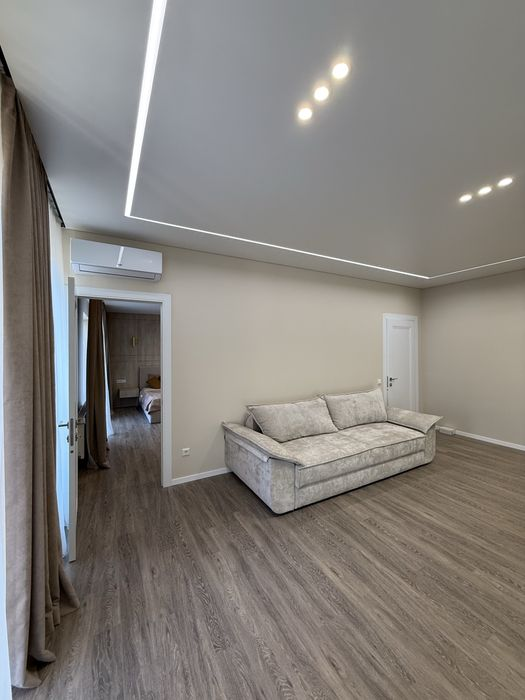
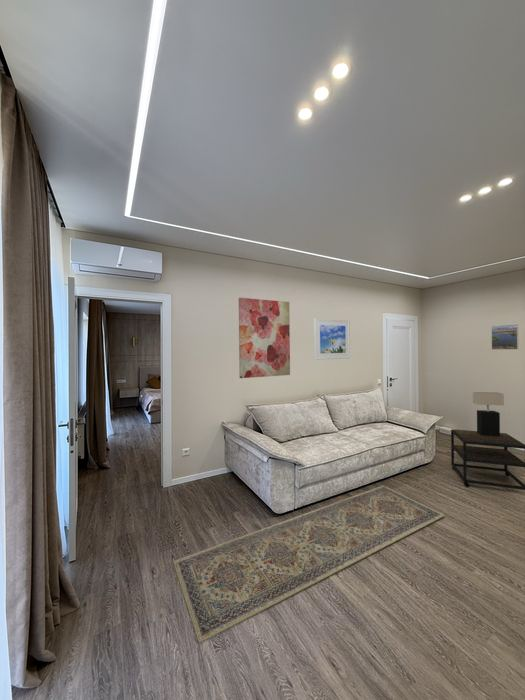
+ table lamp (488, 413)
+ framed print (332, 339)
+ rug (324, 536)
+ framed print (504, 337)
+ wall art (265, 338)
+ side table (487, 459)
